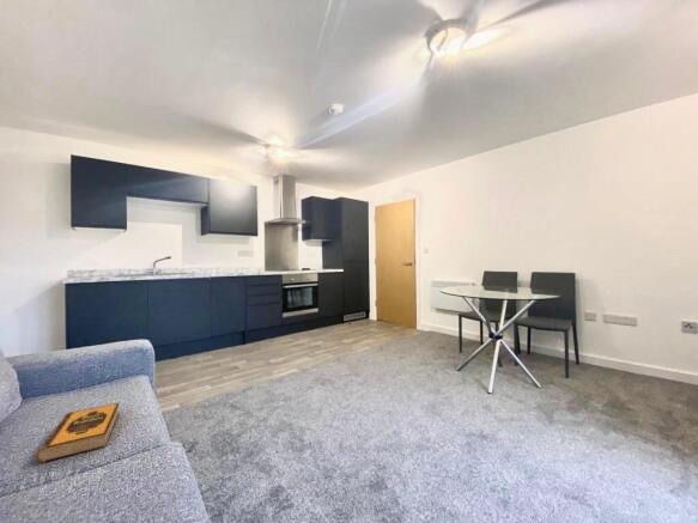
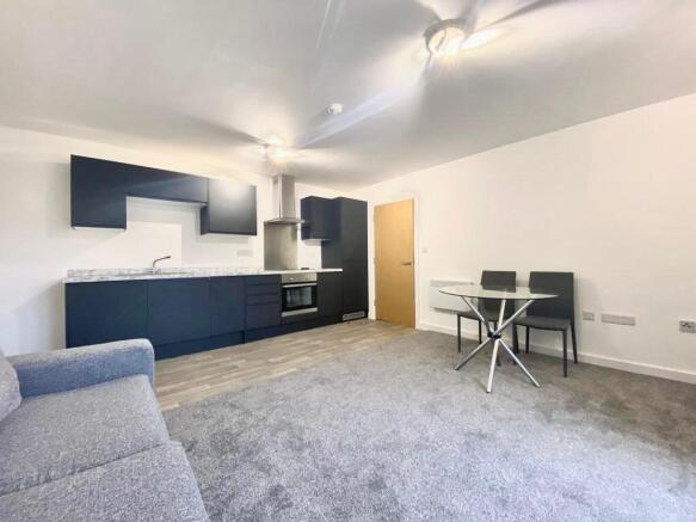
- hardback book (83, 428)
